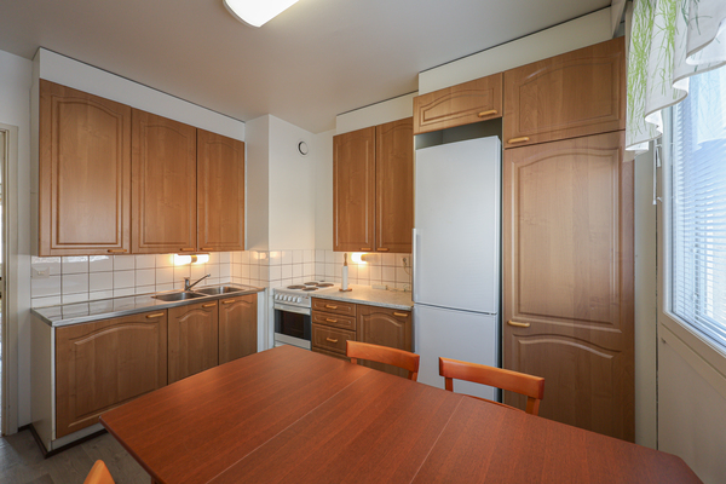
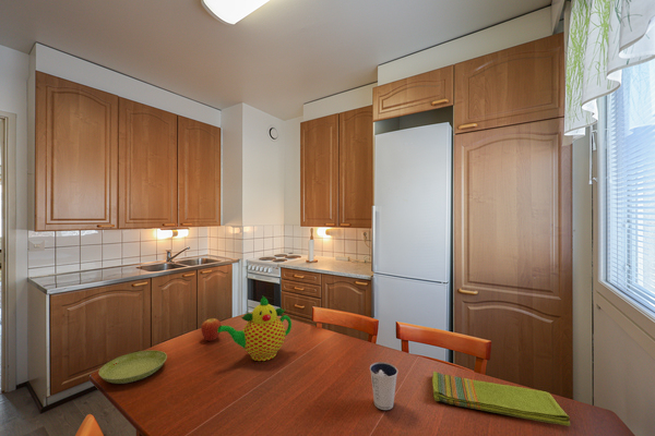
+ teapot (257, 326)
+ fruit (211, 328)
+ saucer (134, 366)
+ dixie cup (383, 386)
+ dish towel (491, 393)
